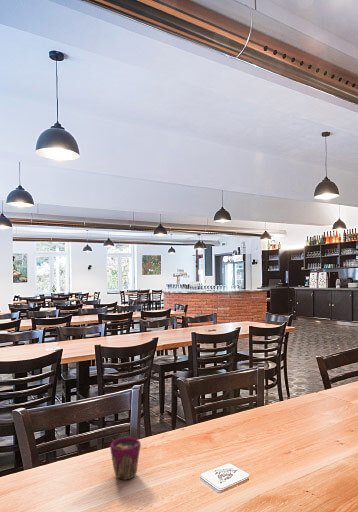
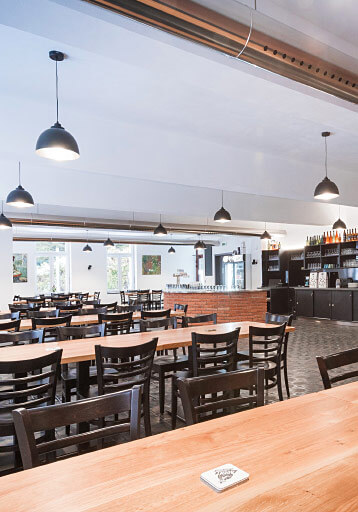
- cup (126, 460)
